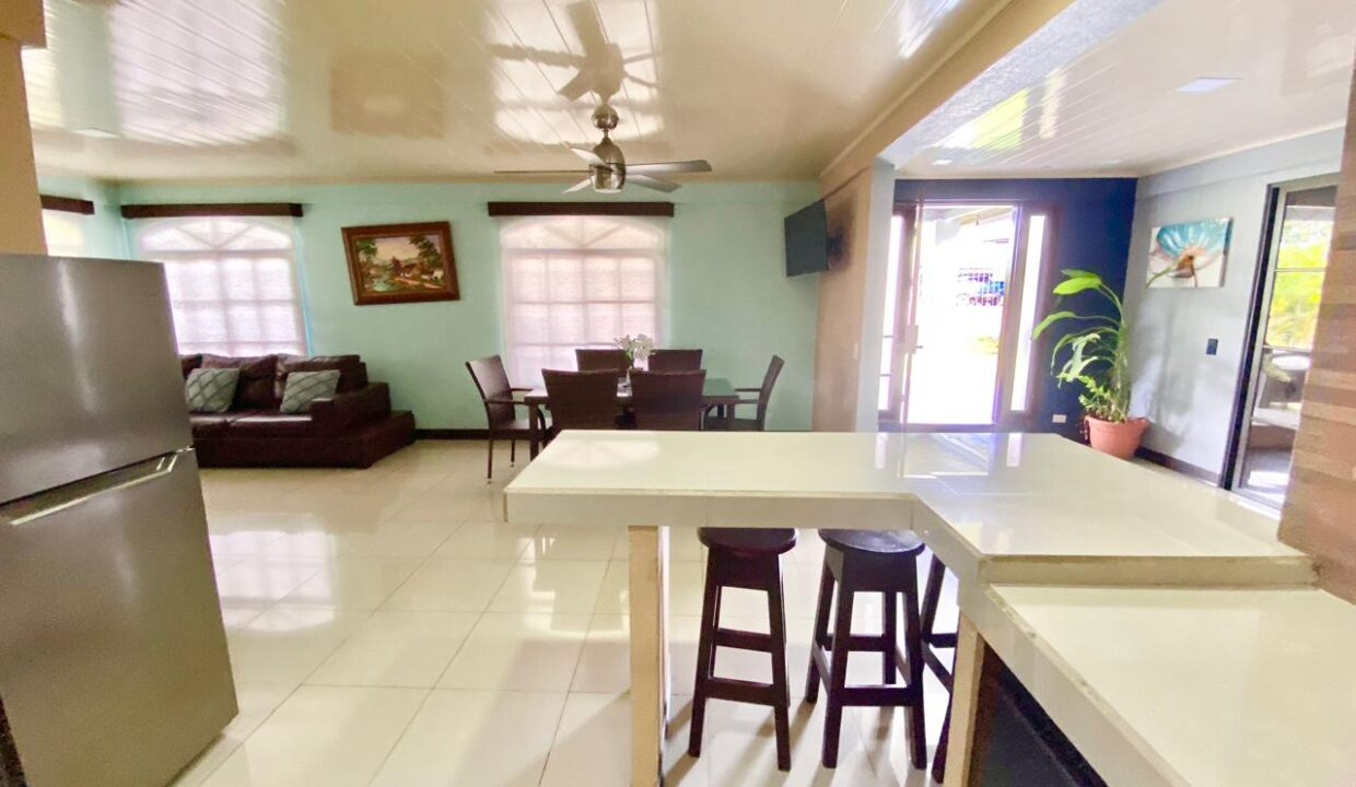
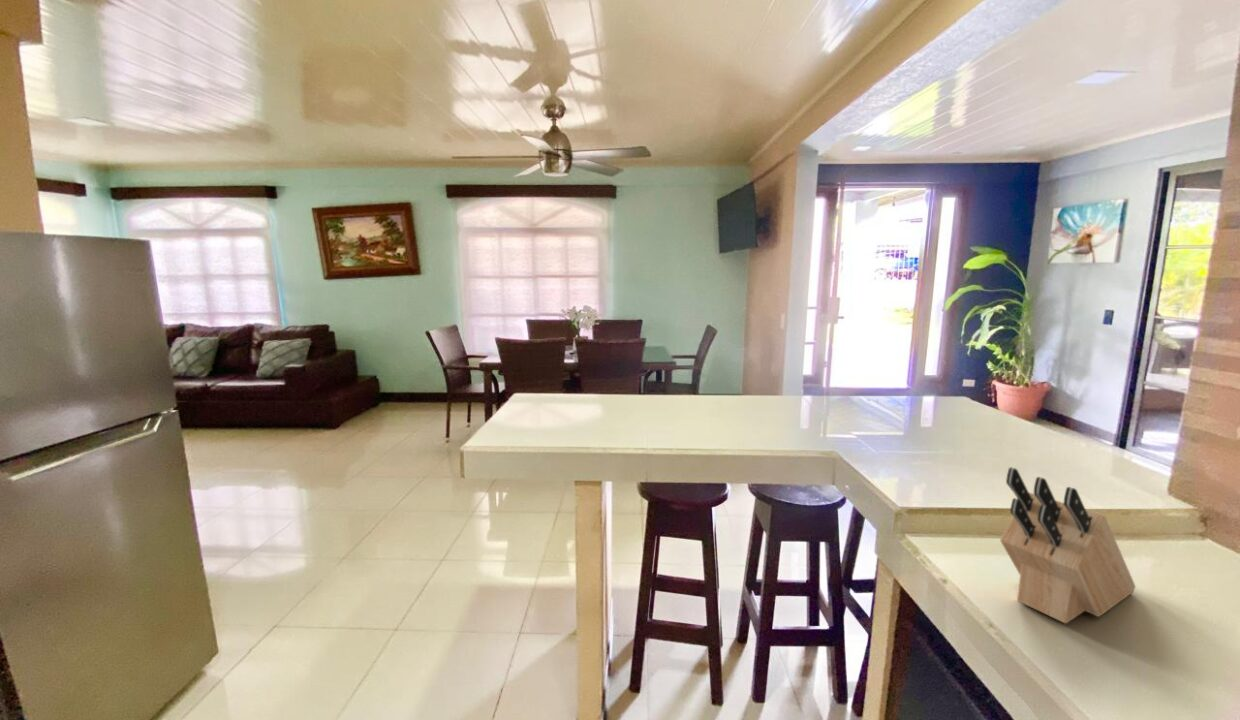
+ knife block (1068, 533)
